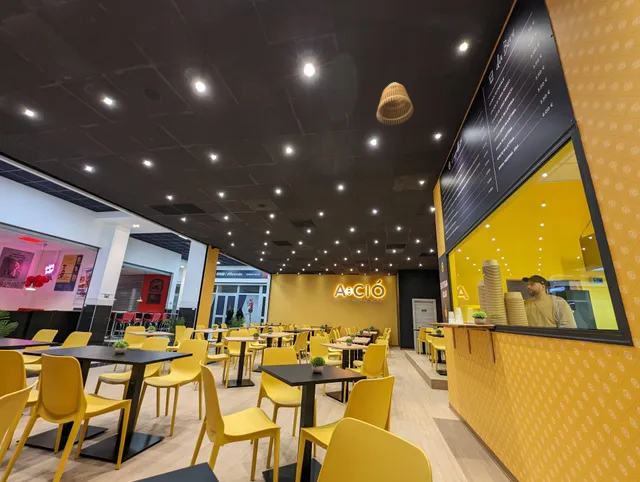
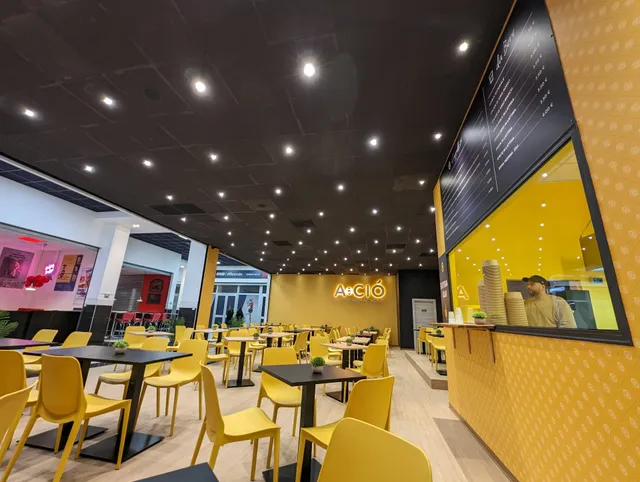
- lamp shade (394, 99)
